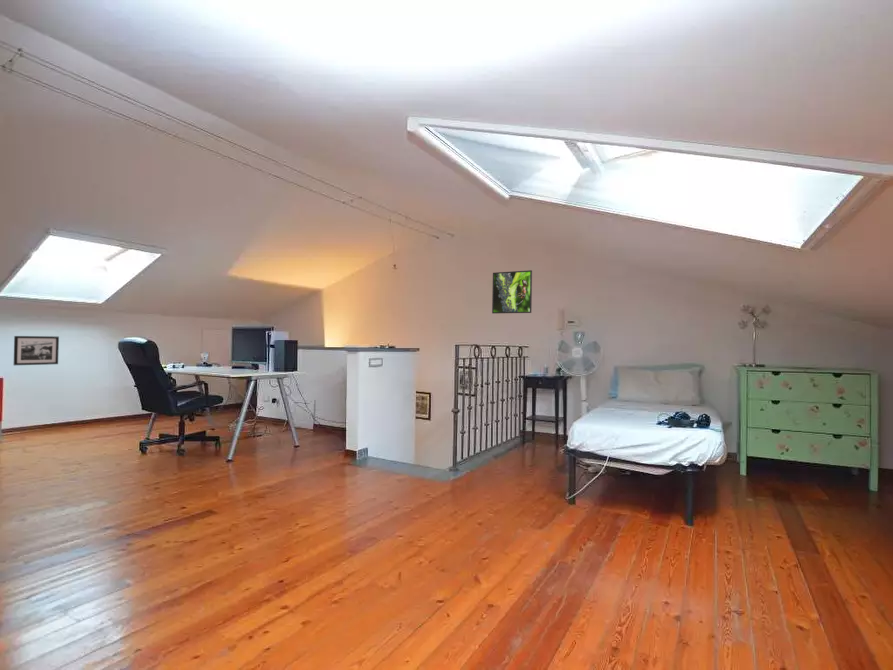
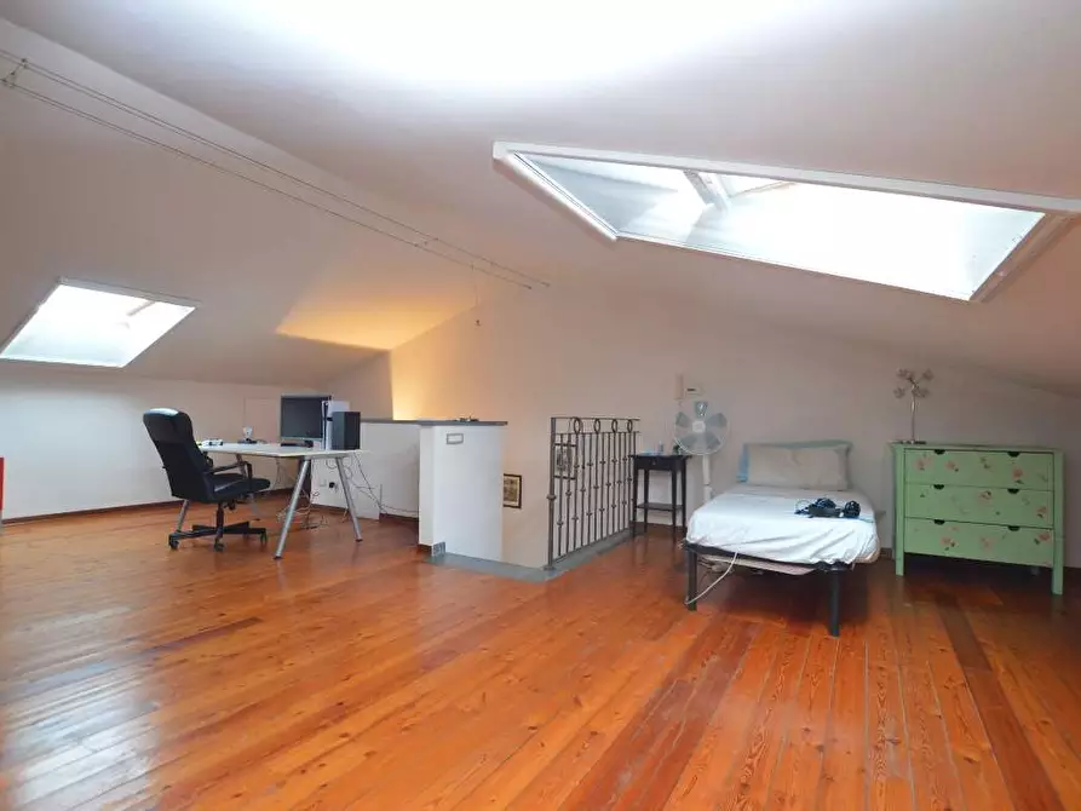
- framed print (511, 292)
- picture frame (36, 350)
